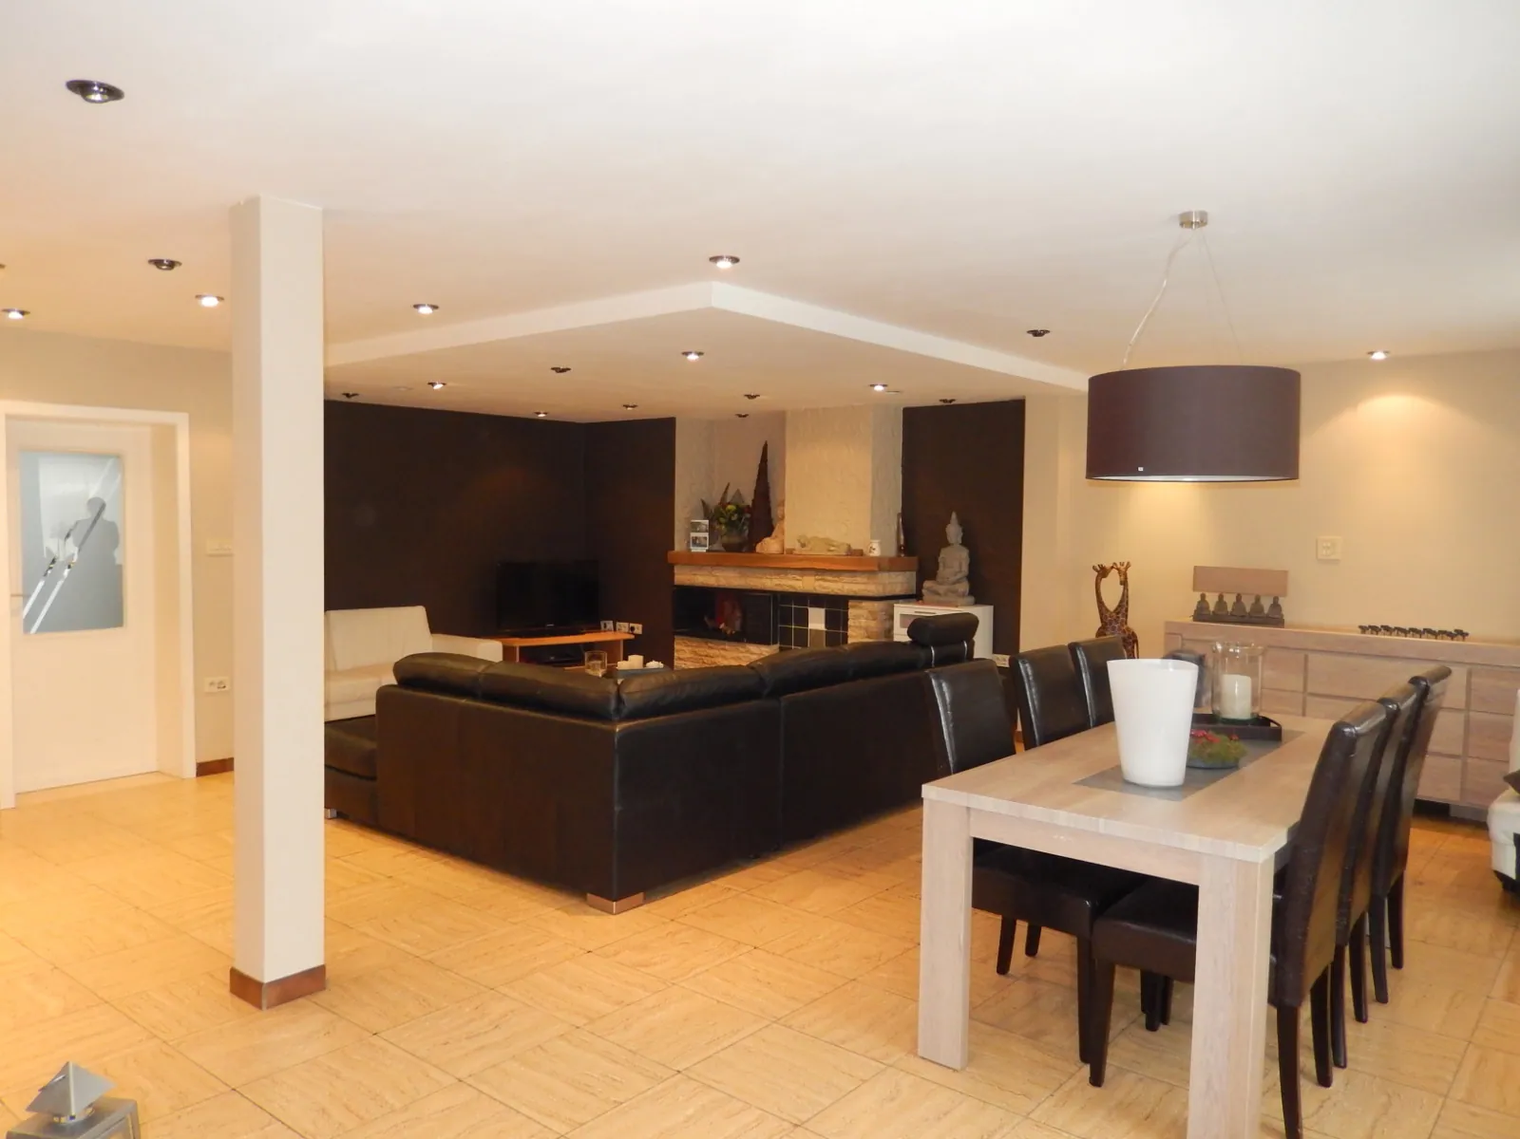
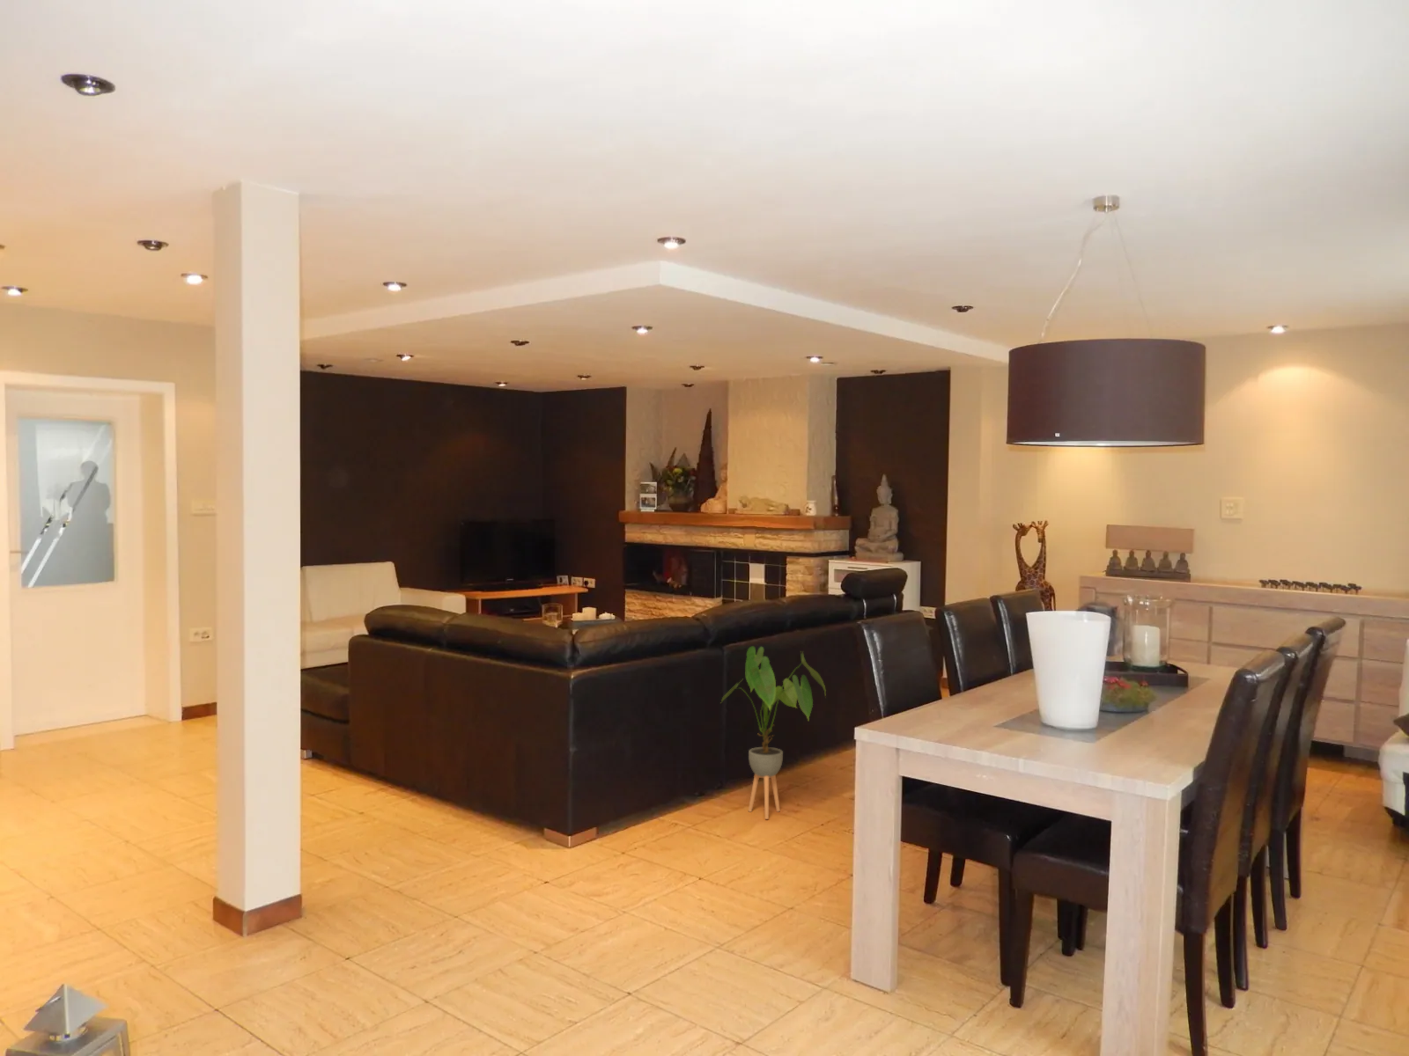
+ house plant (773, 734)
